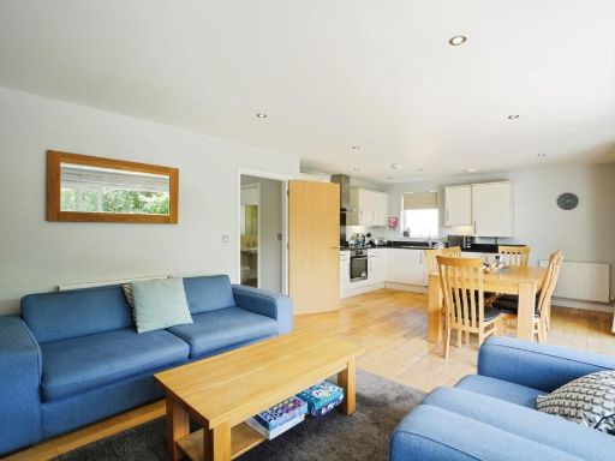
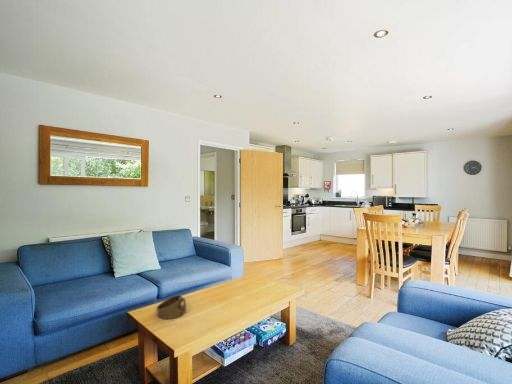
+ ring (171, 305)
